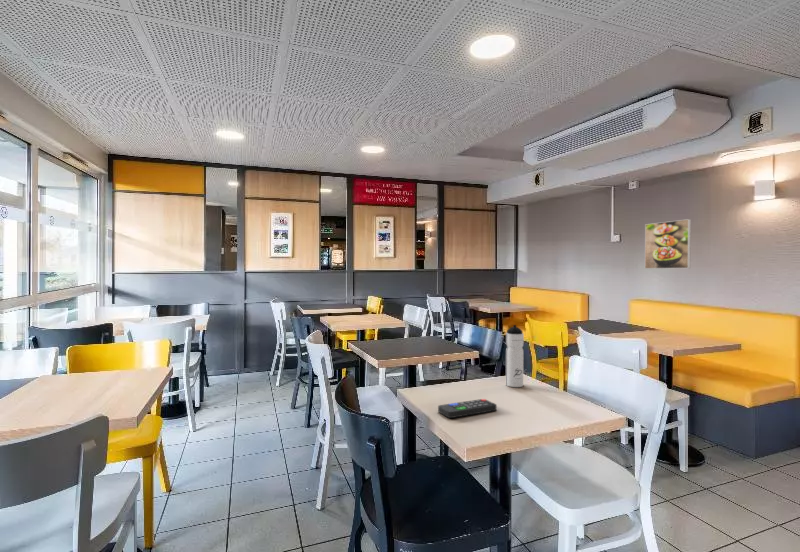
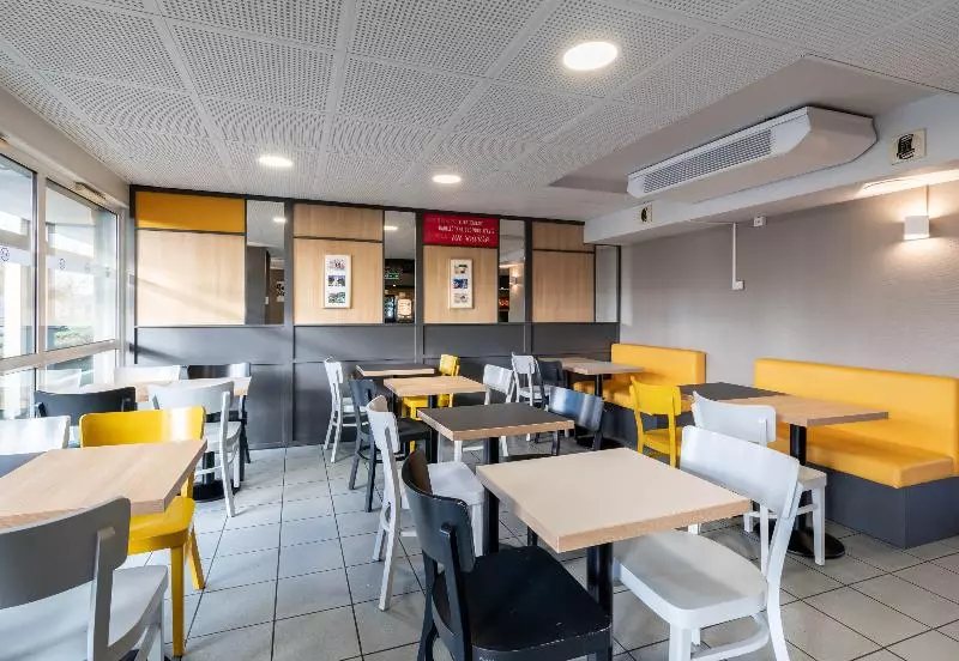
- remote control (467, 407)
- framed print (666, 245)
- water bottle (514, 355)
